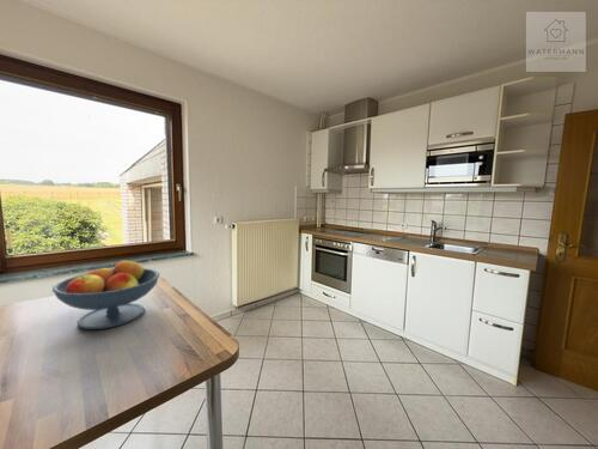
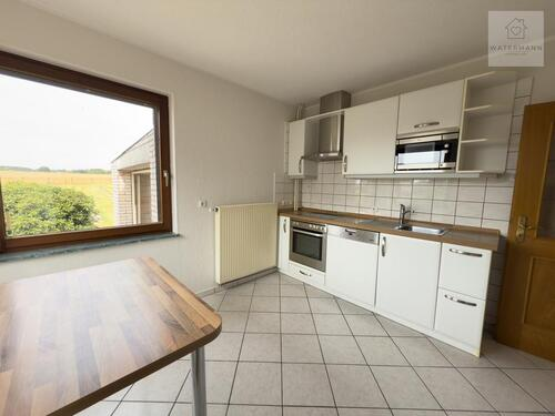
- fruit bowl (111, 291)
